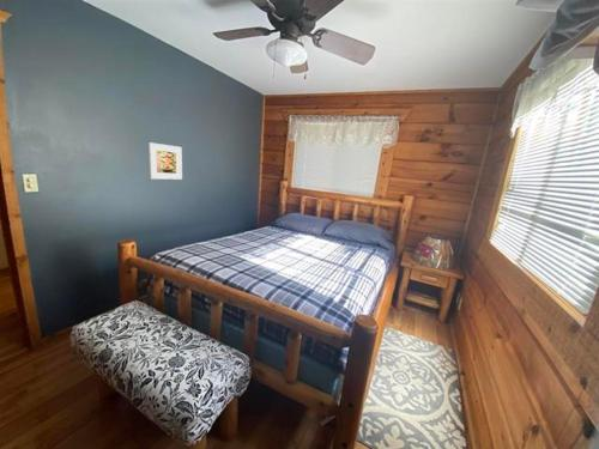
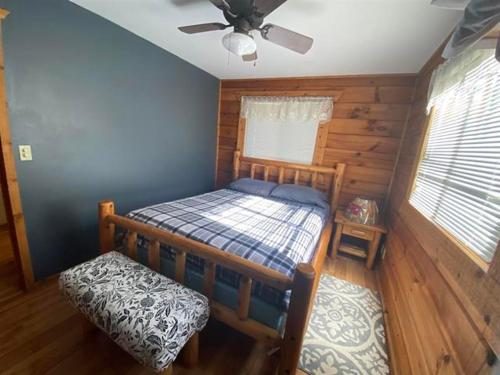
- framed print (165, 162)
